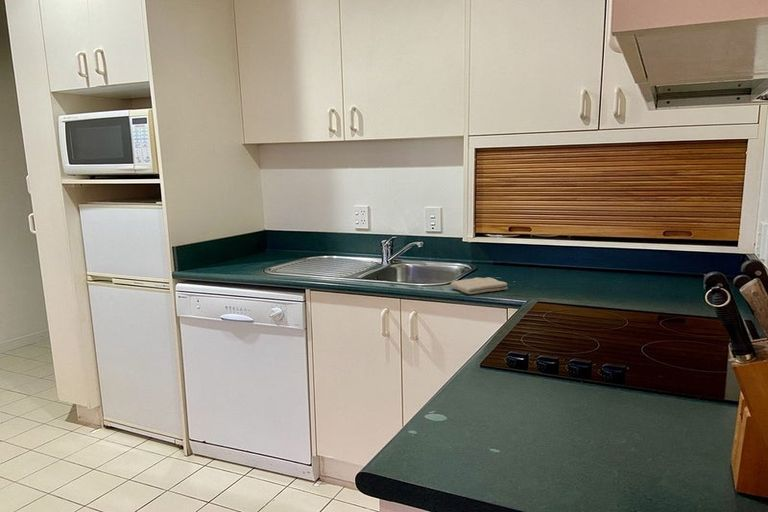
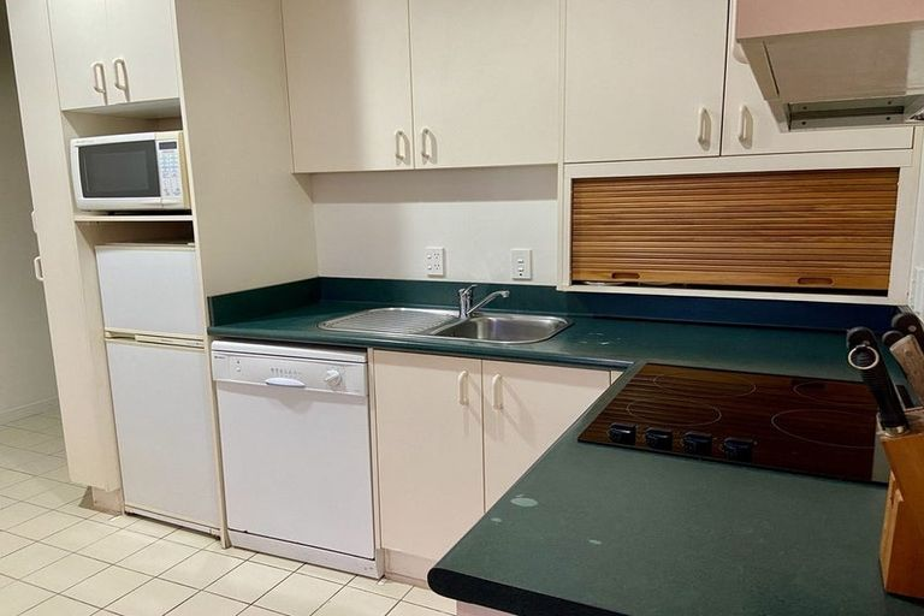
- washcloth (479, 285)
